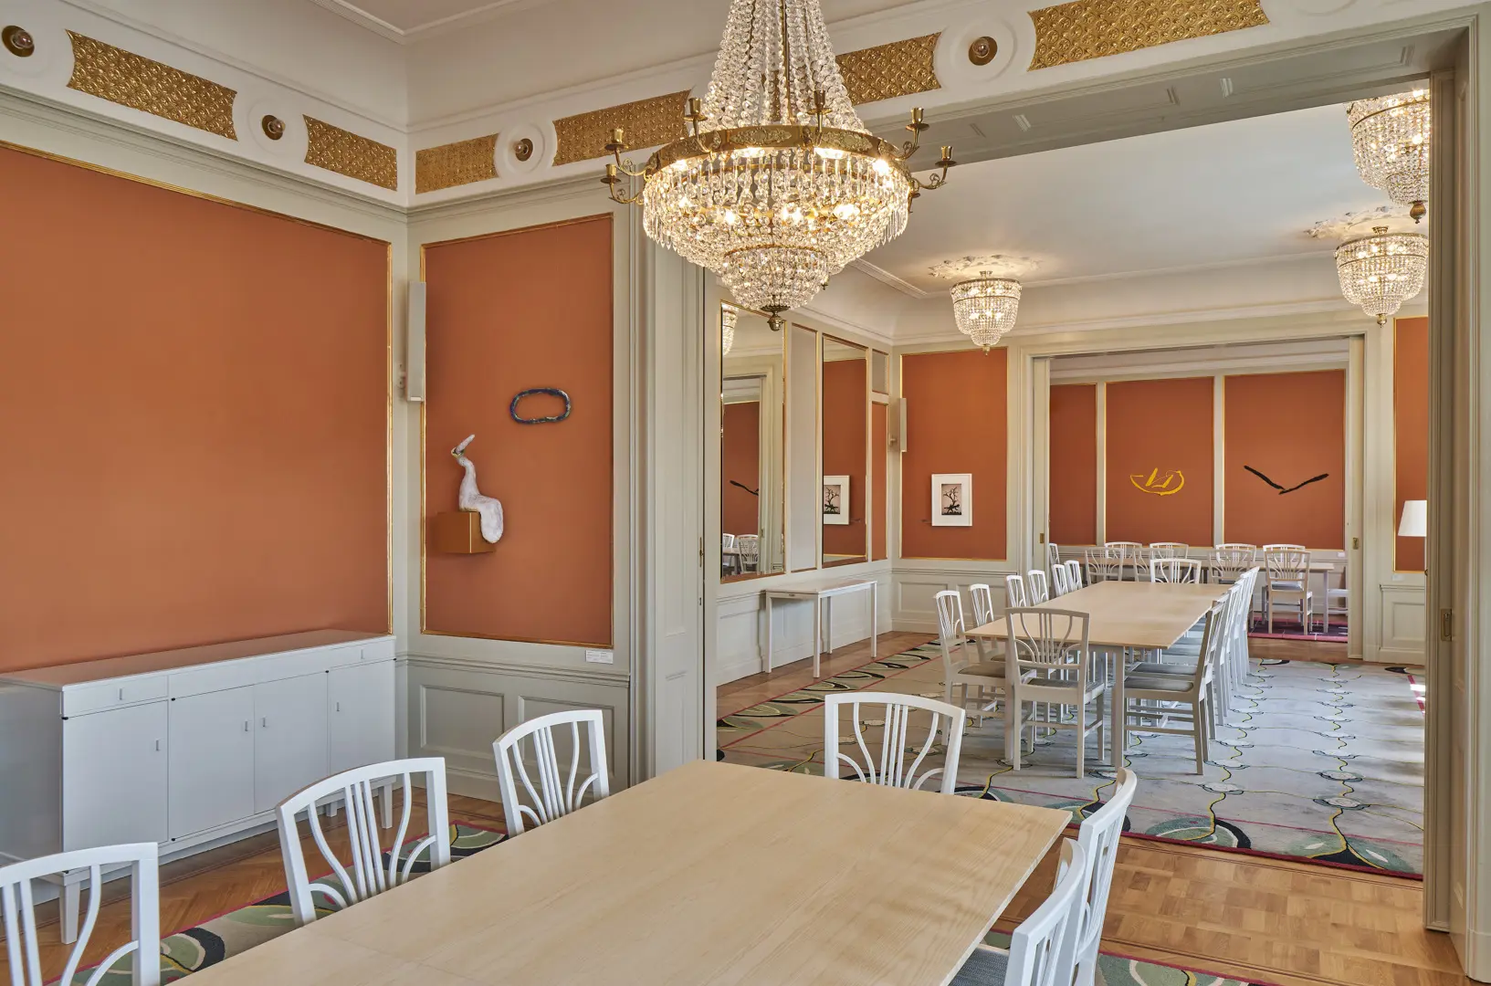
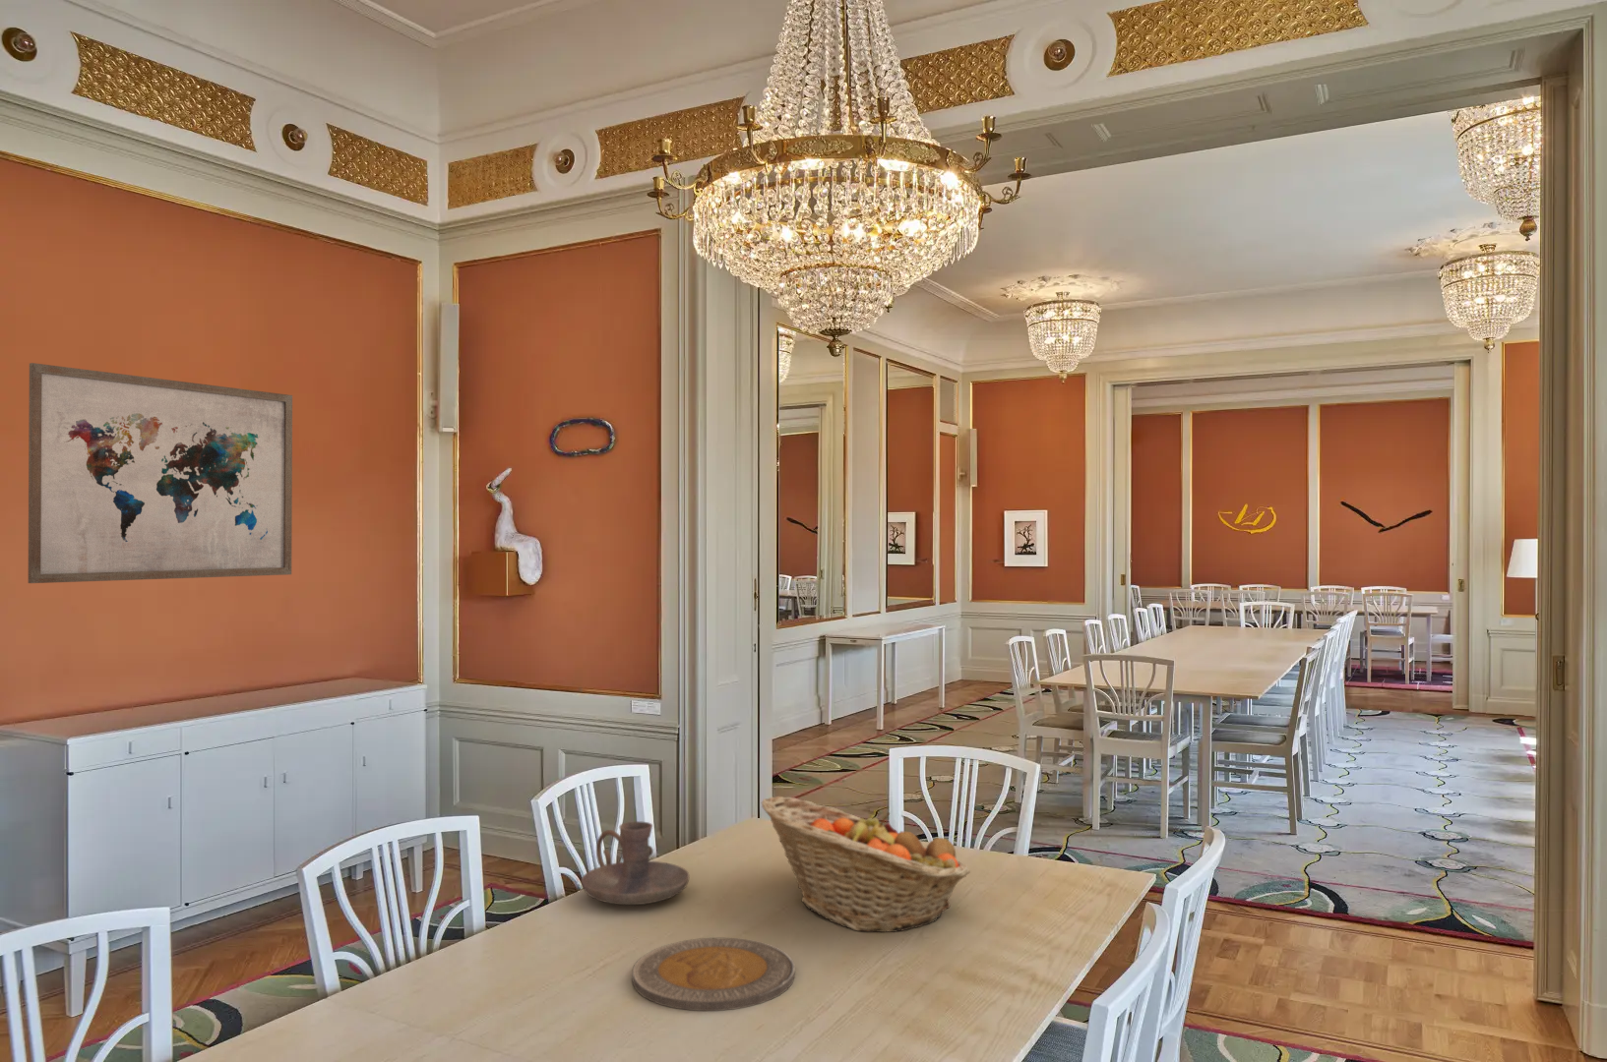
+ candle holder (629, 857)
+ wall art (173, 479)
+ fruit basket (861, 853)
+ plate (714, 972)
